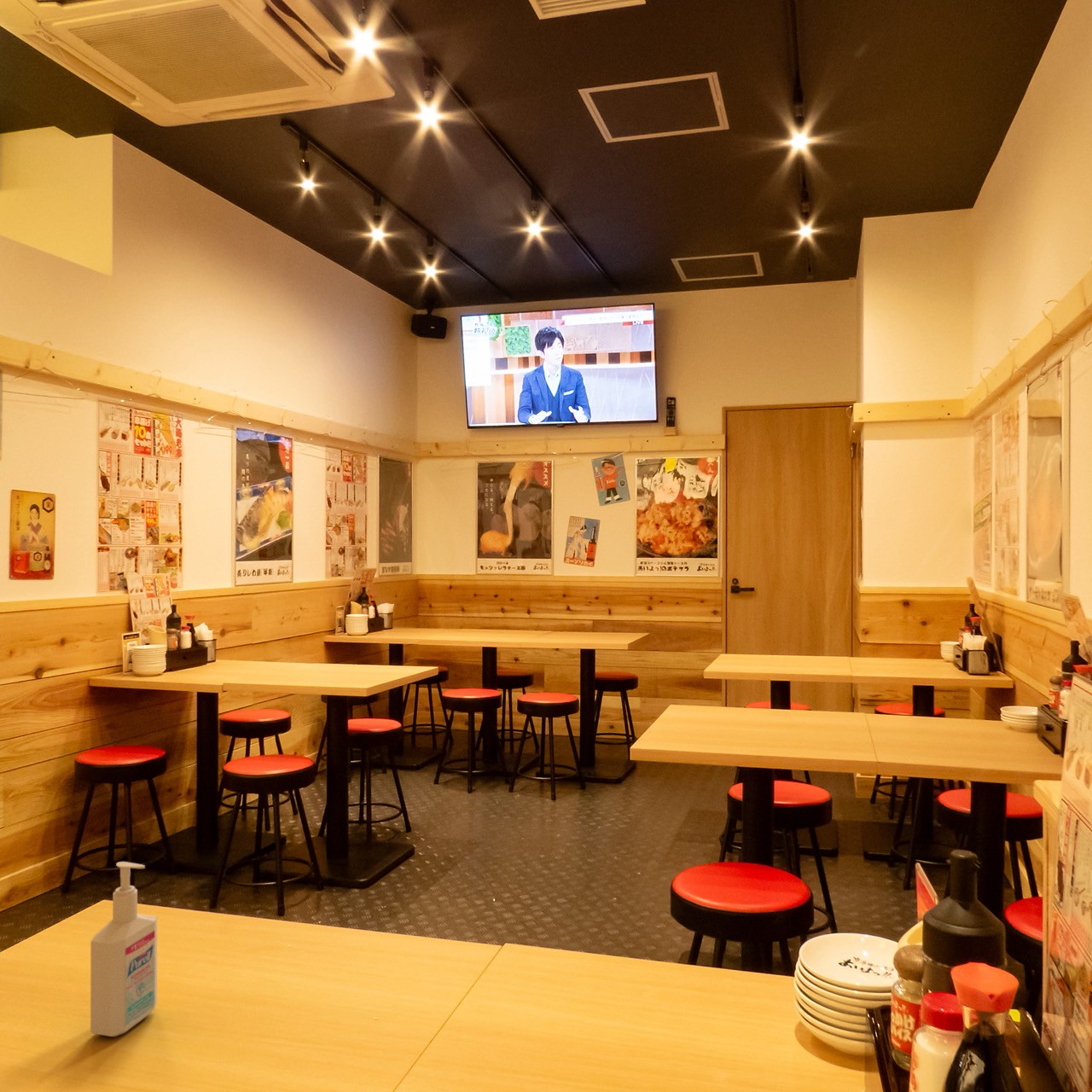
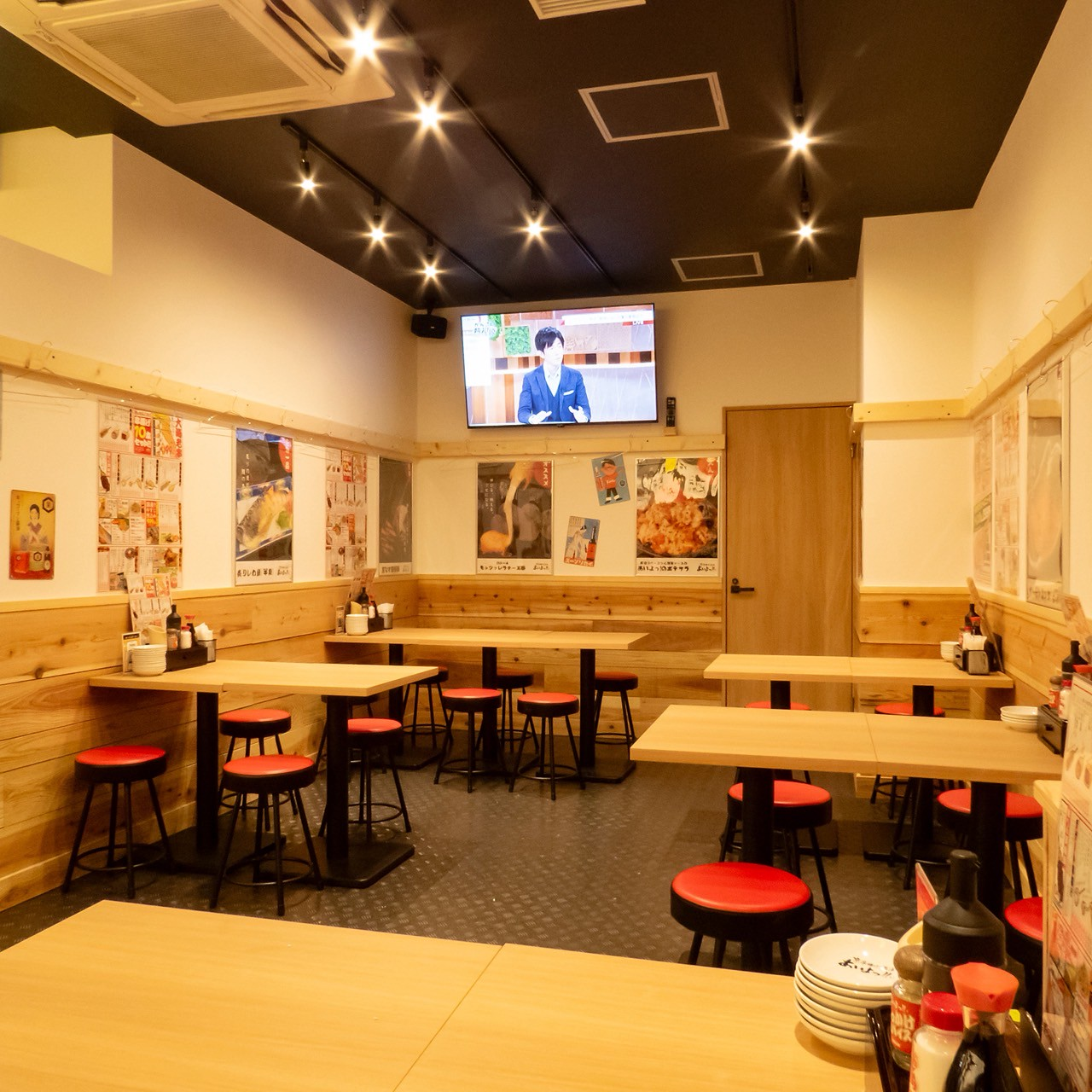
- bottle (126, 943)
